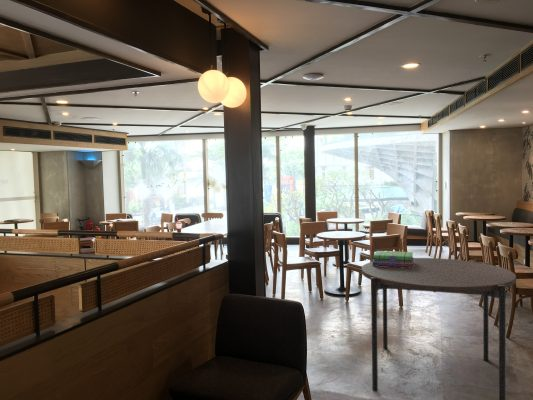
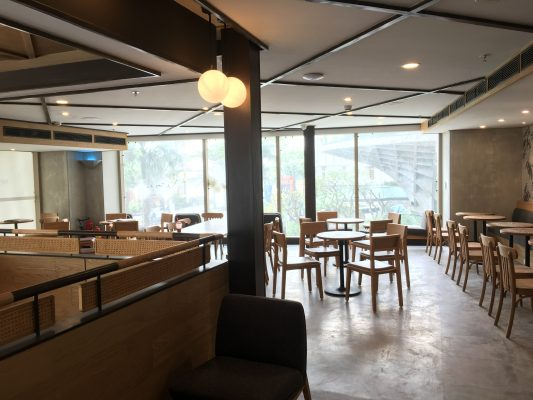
- stack of books (393, 258)
- dining table (434, 292)
